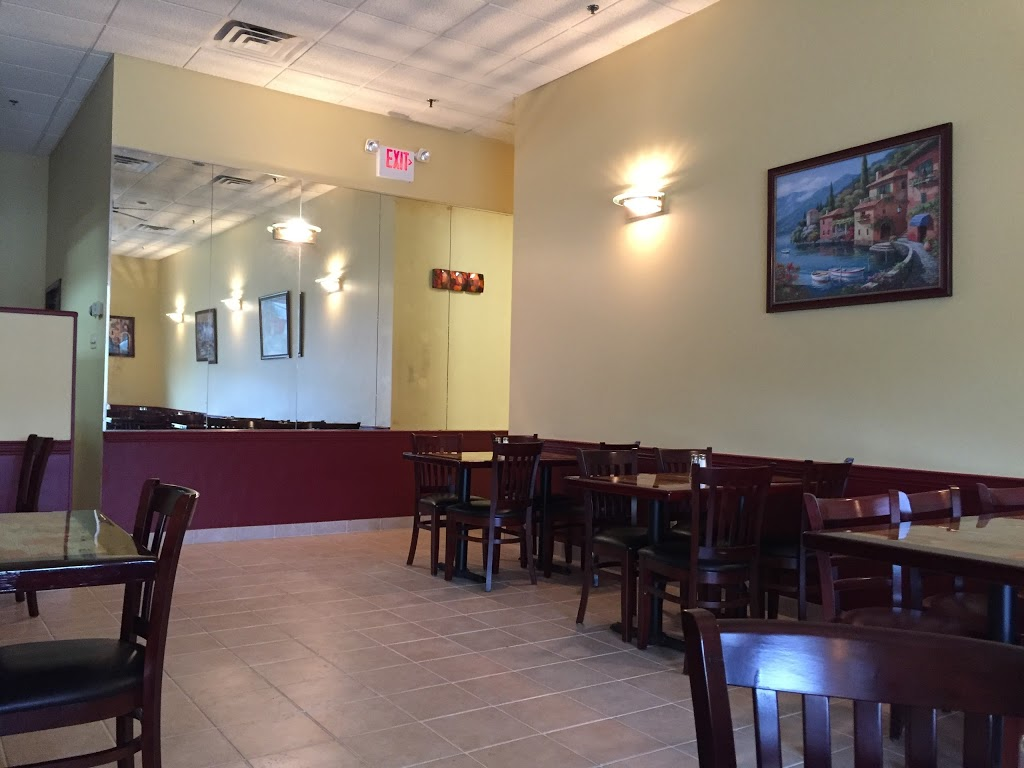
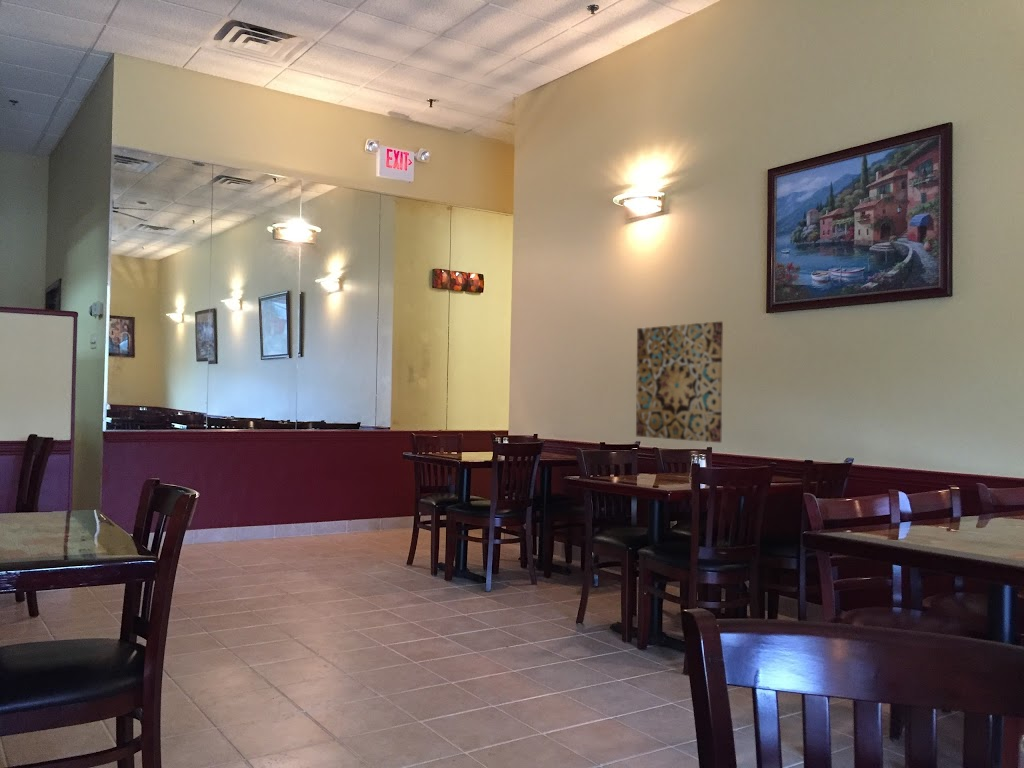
+ wall art (677, 382)
